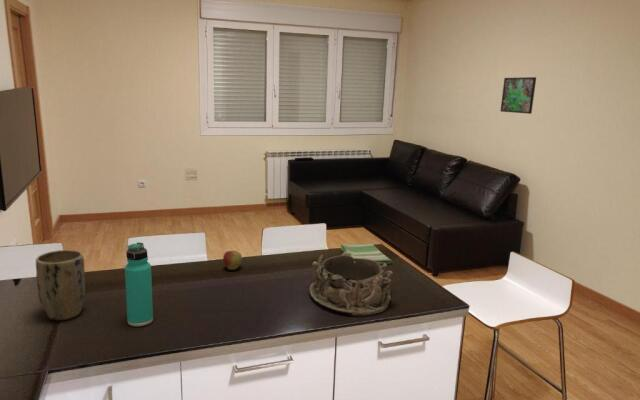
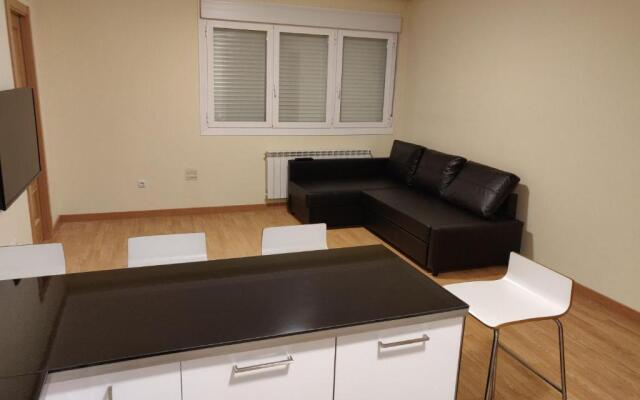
- plant pot (61, 285)
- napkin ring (350, 278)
- dish towel (364, 253)
- thermos bottle (138, 283)
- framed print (517, 95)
- apple (232, 259)
